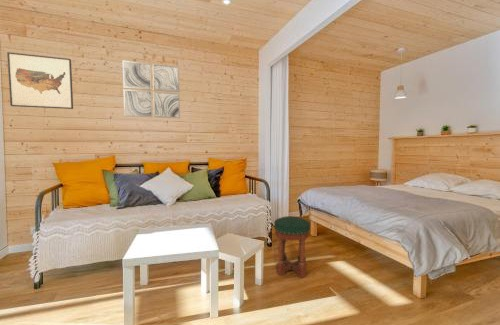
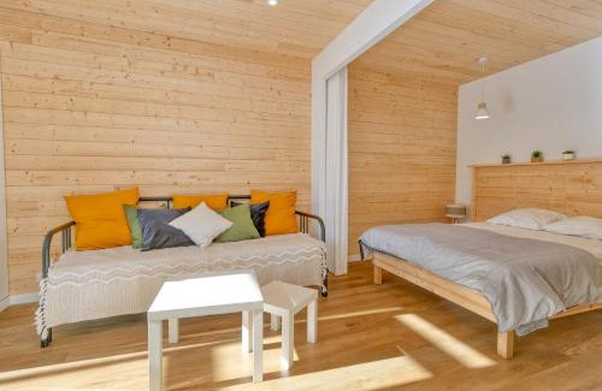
- wall art (153, 91)
- wall art (41, 81)
- stool (291, 239)
